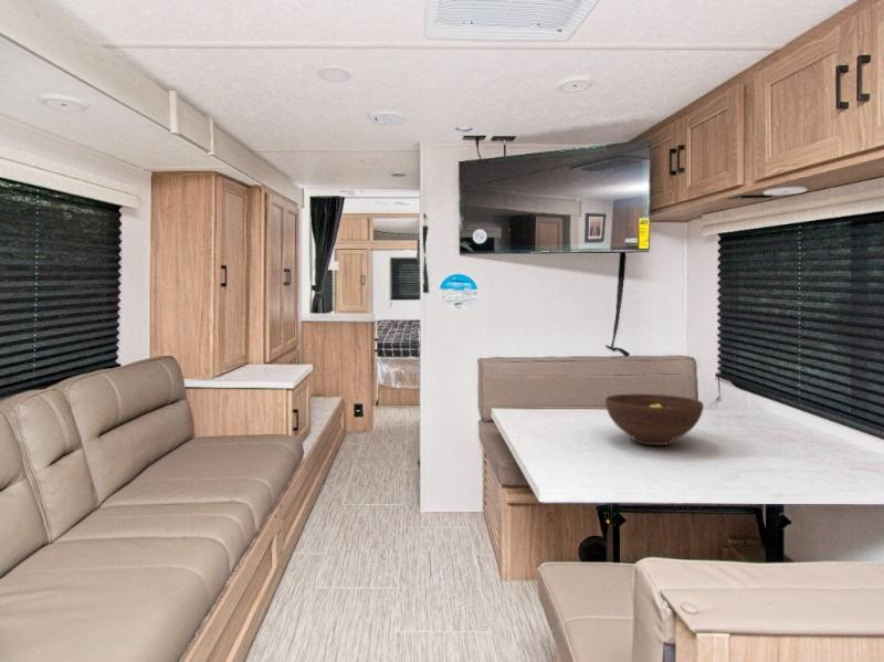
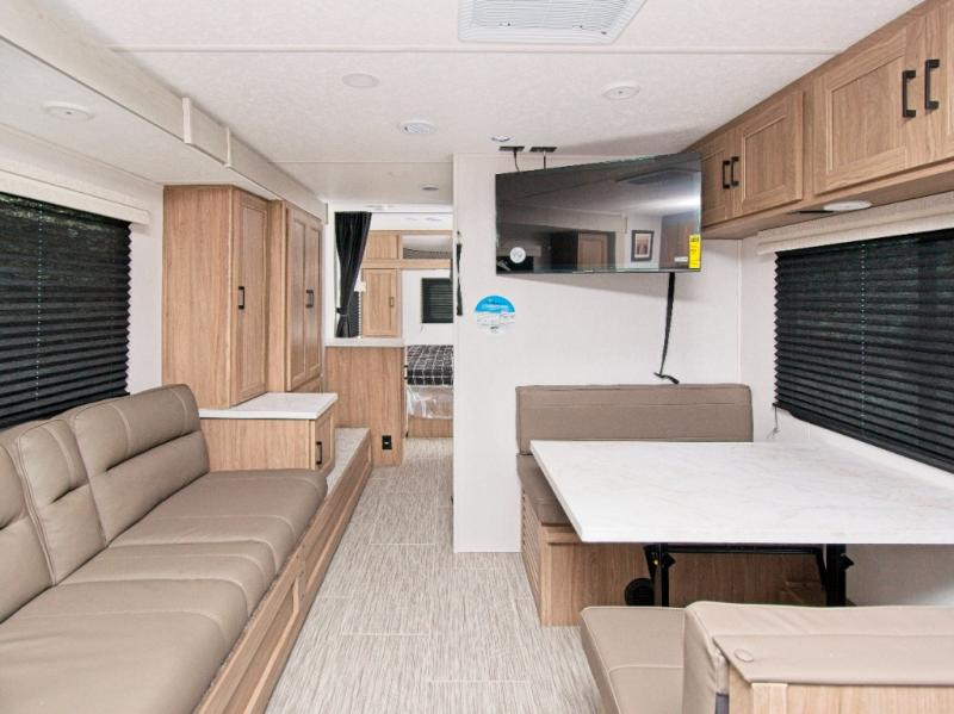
- fruit bowl (652, 421)
